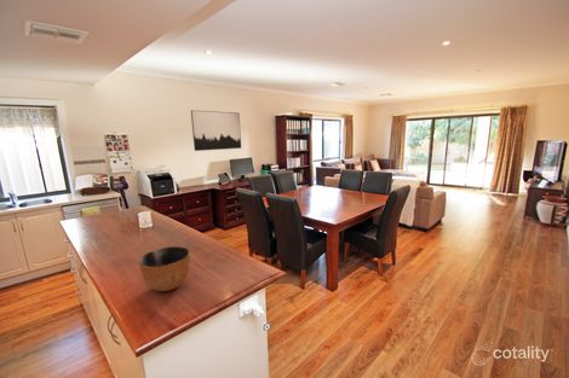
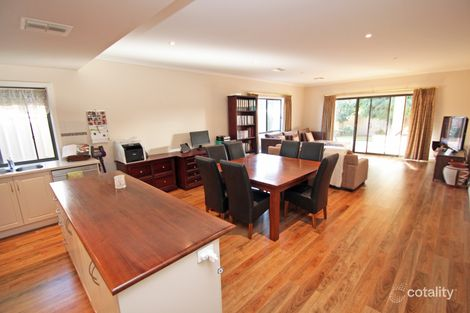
- wall art (218, 130)
- bowl (166, 271)
